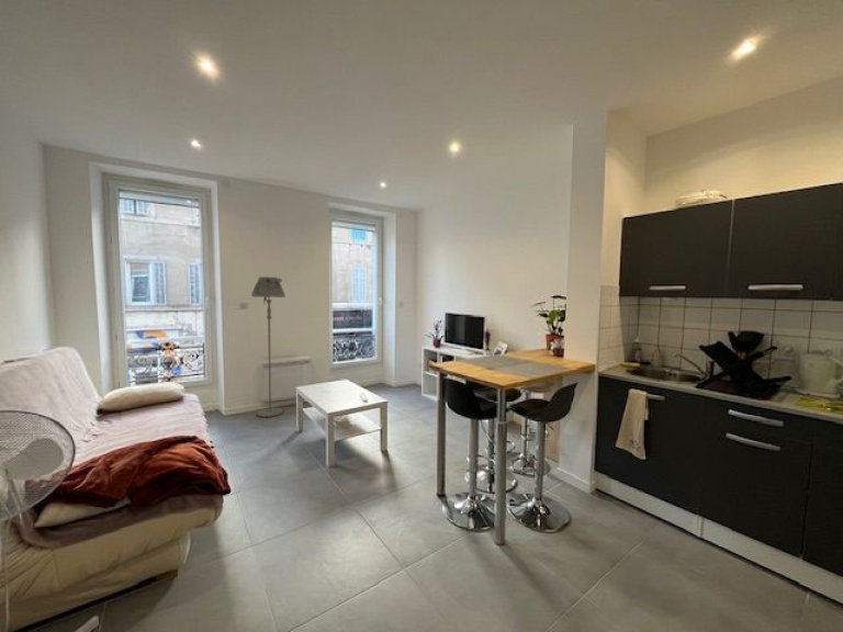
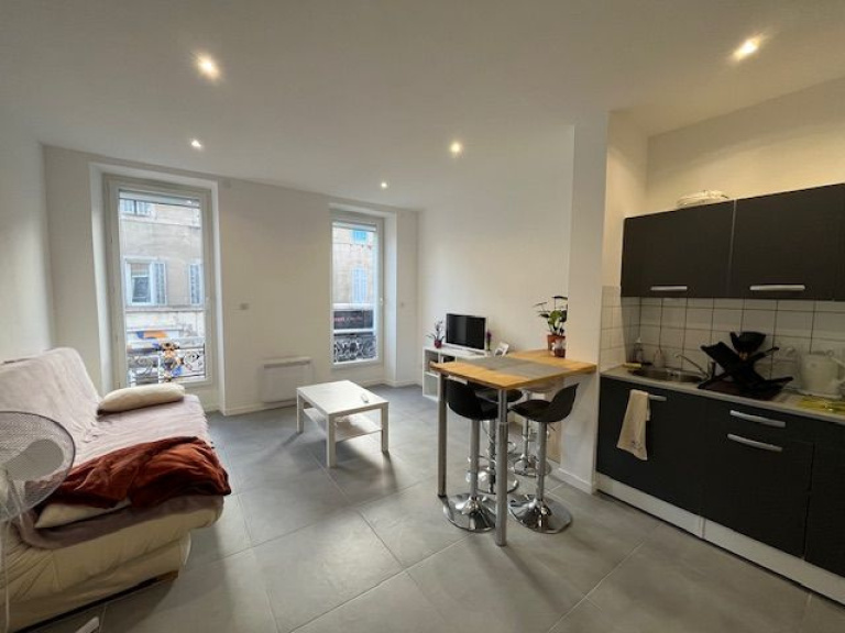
- floor lamp (269, 346)
